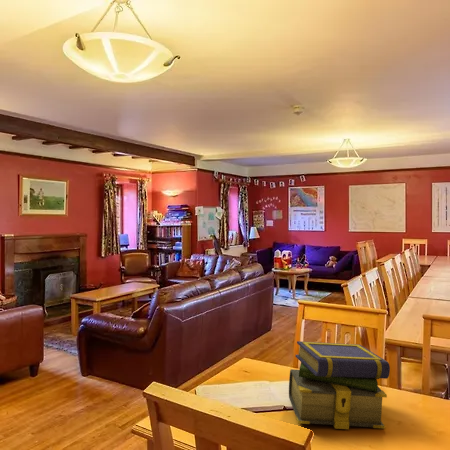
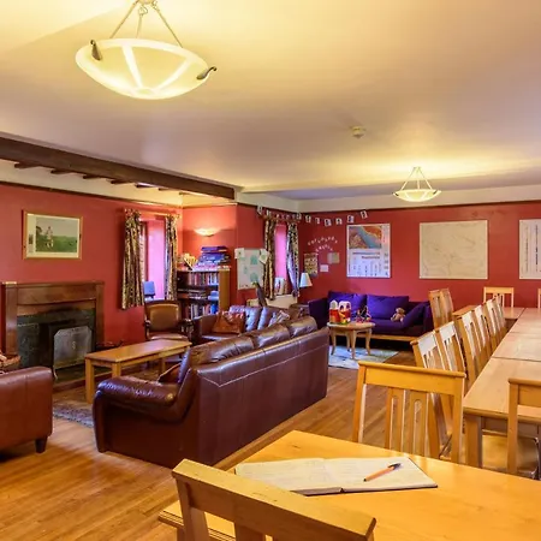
- stack of books (336, 379)
